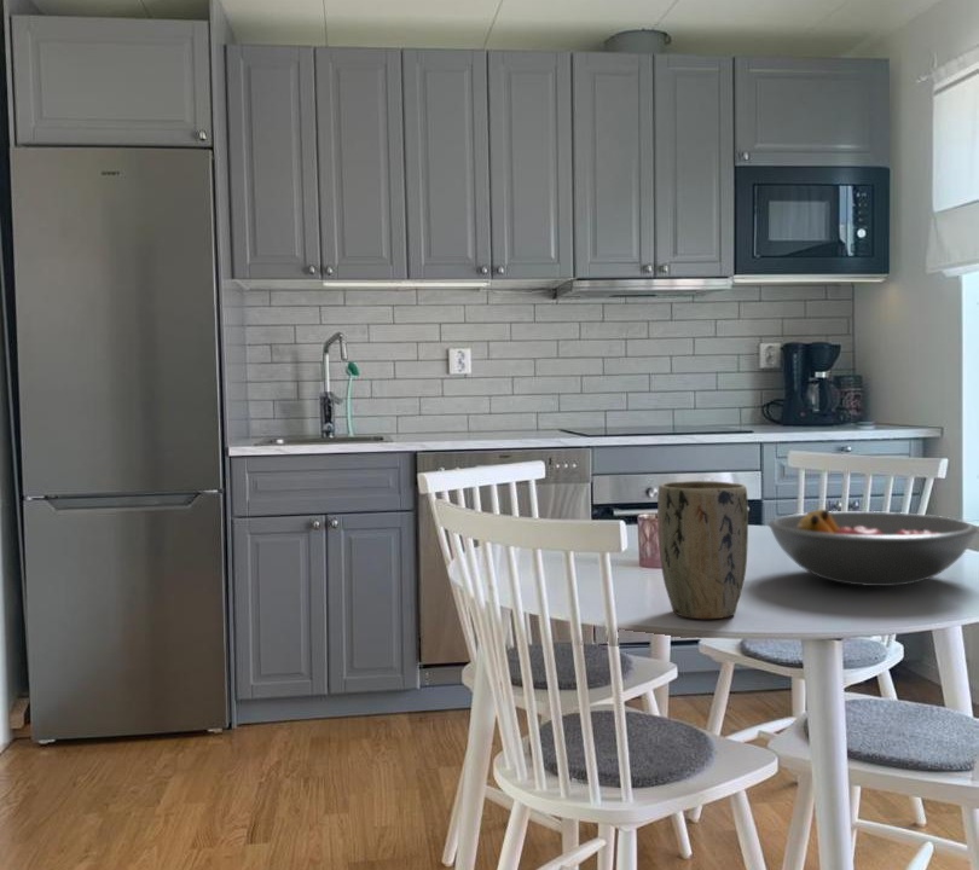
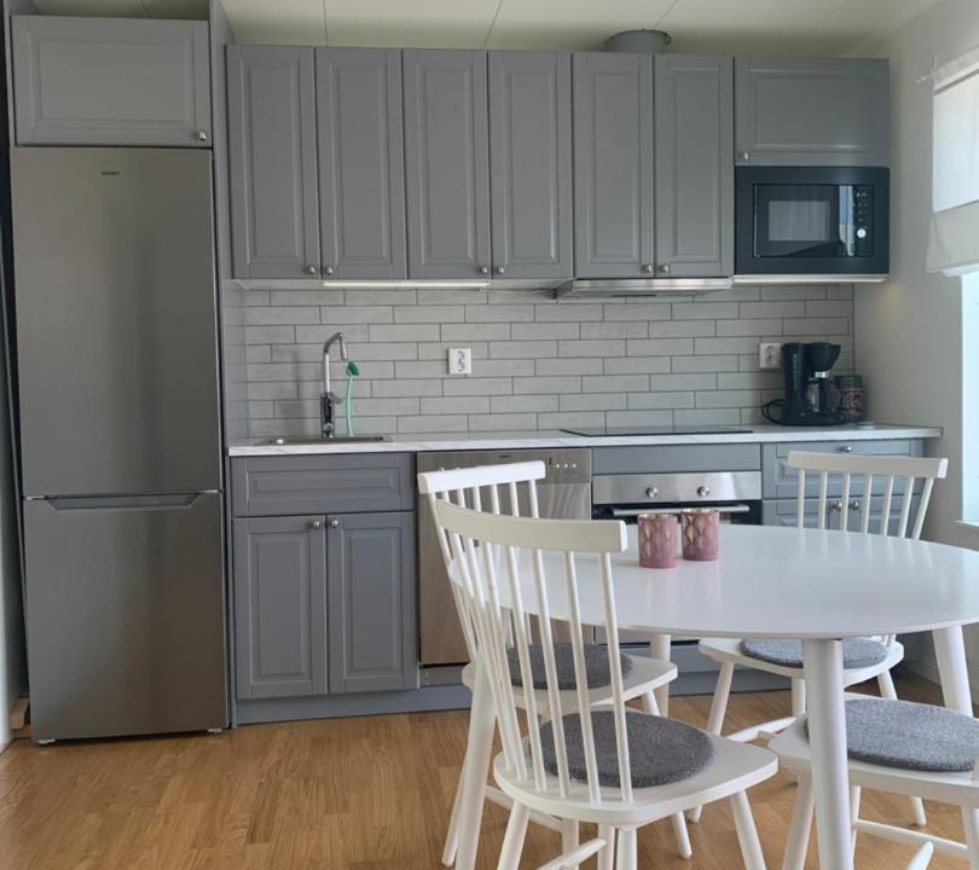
- fruit bowl (869, 544)
- plant pot (702, 549)
